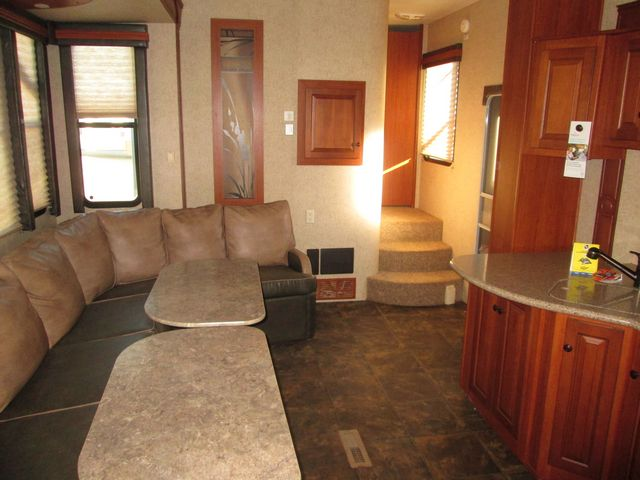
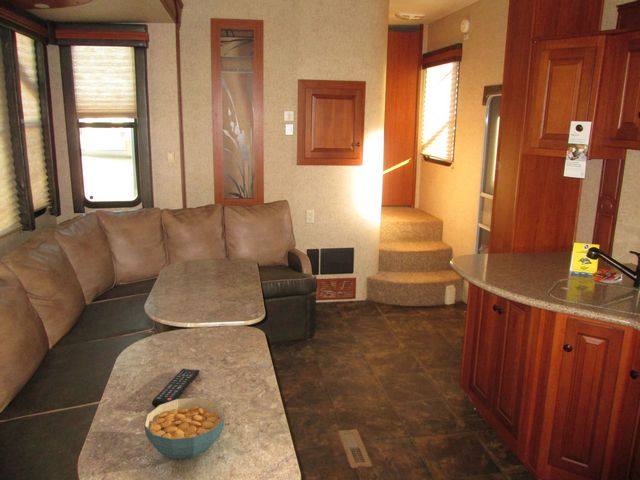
+ cereal bowl (185, 434)
+ remote control (177, 386)
